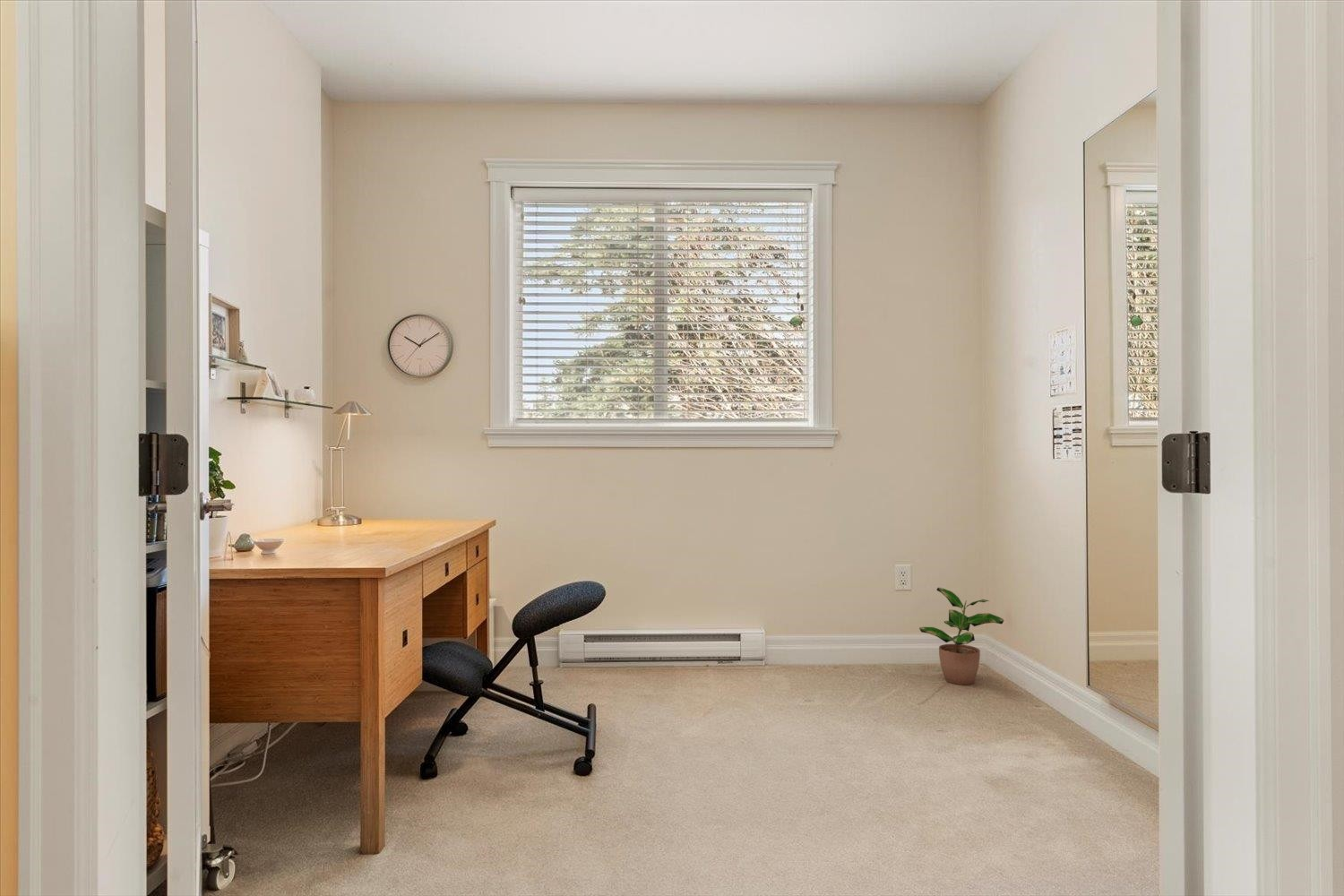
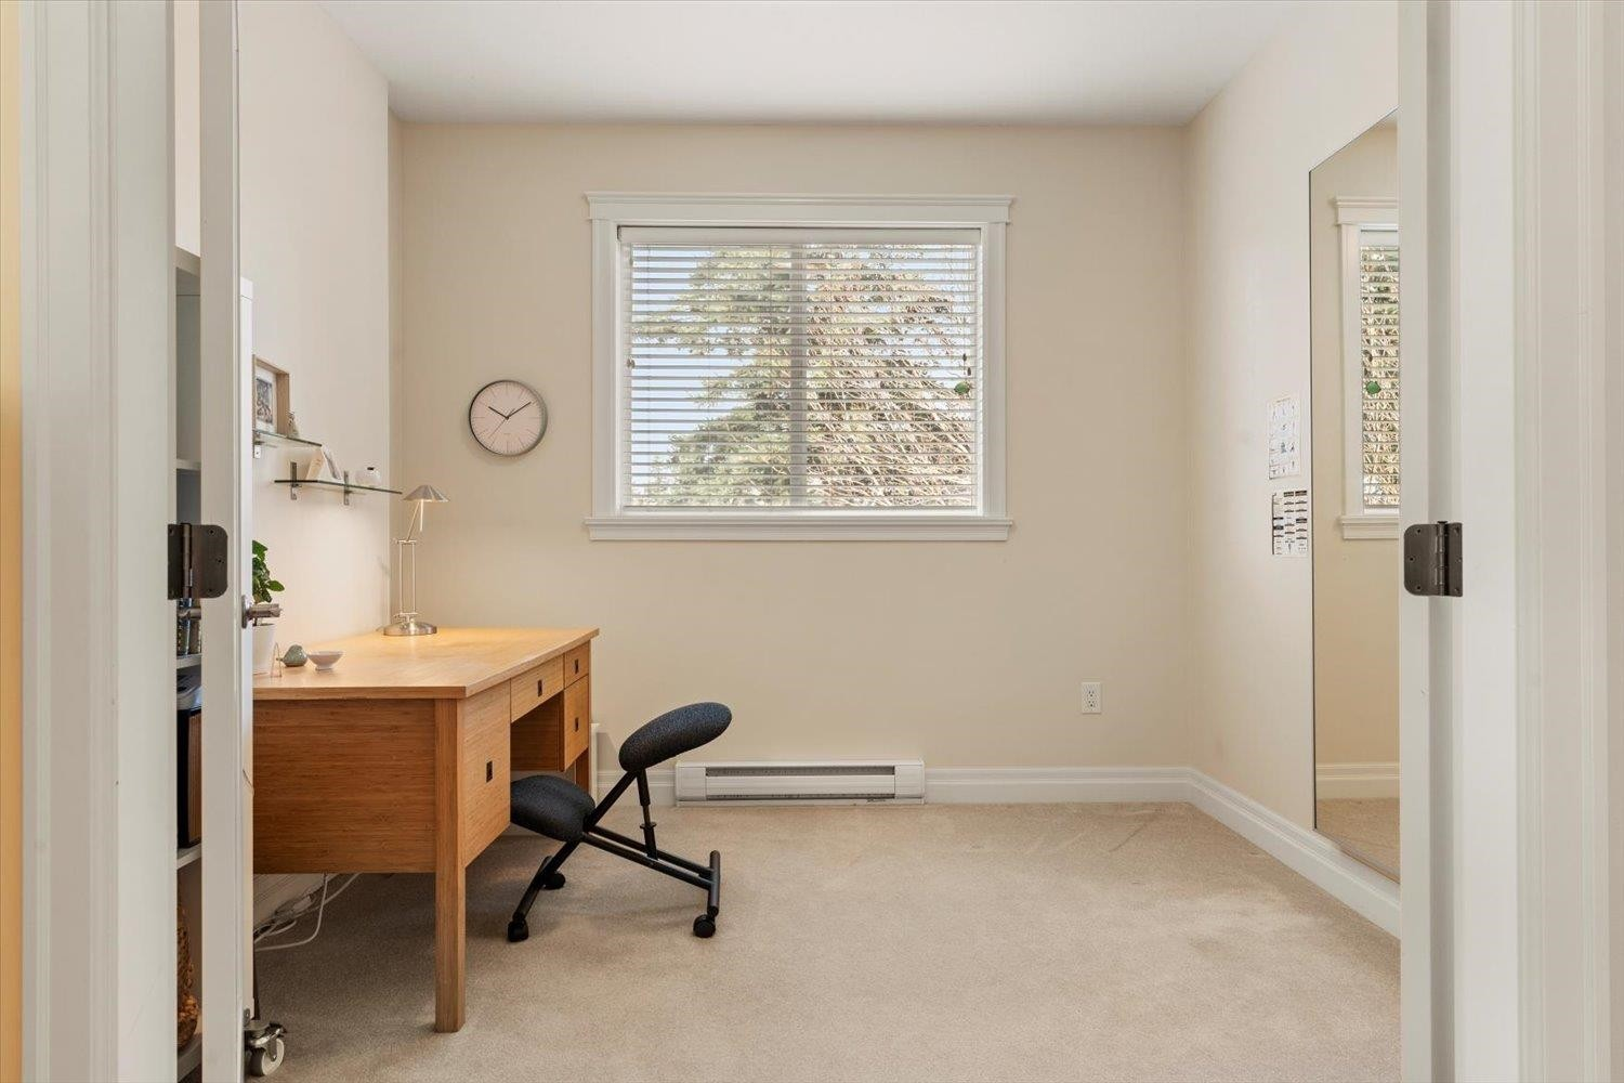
- potted plant (962, 636)
